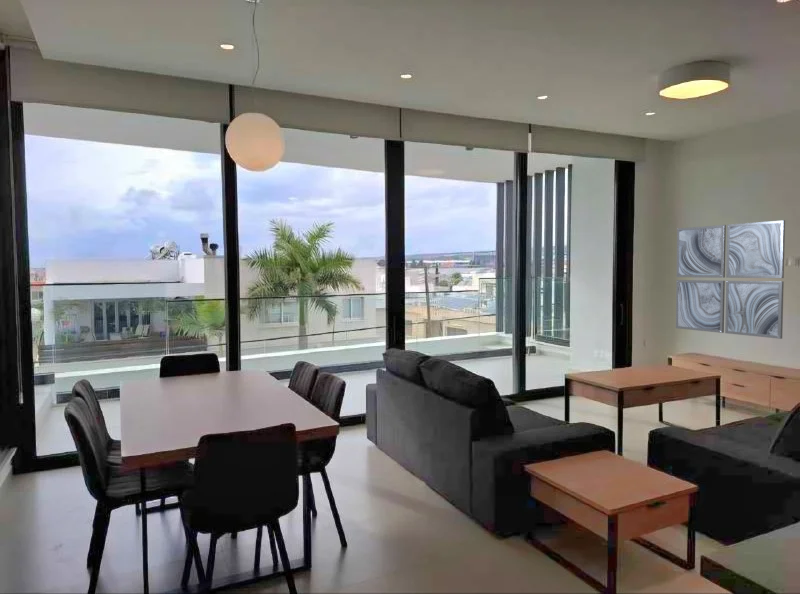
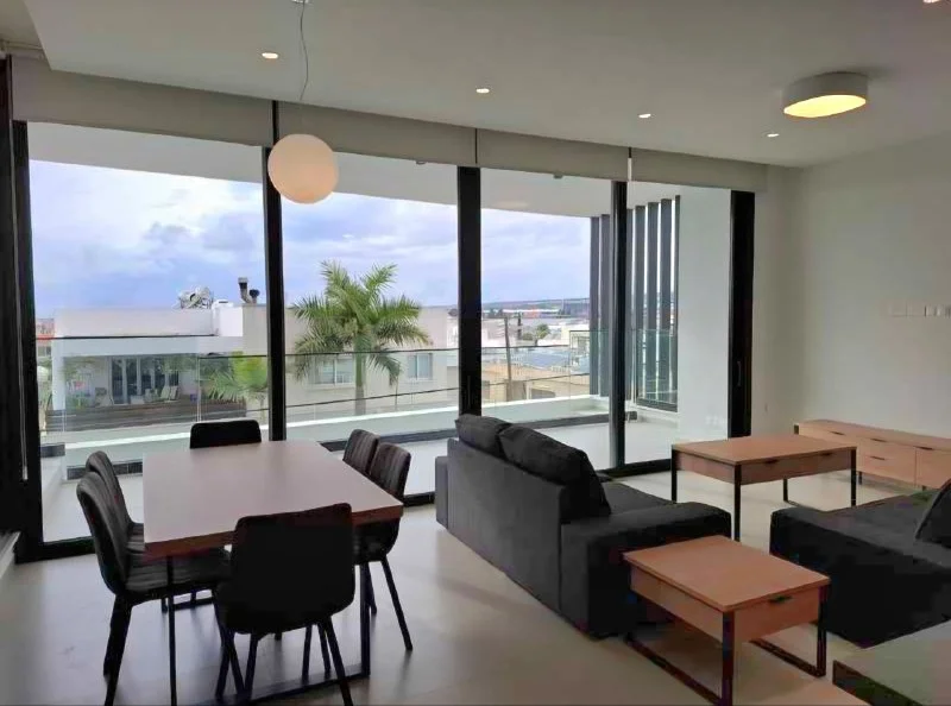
- wall art (726, 277)
